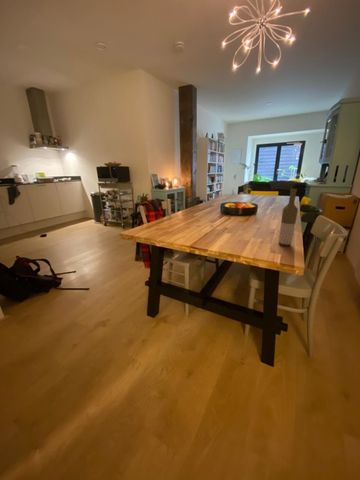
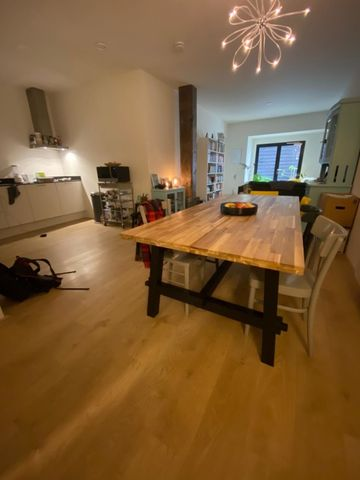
- bottle (288, 217)
